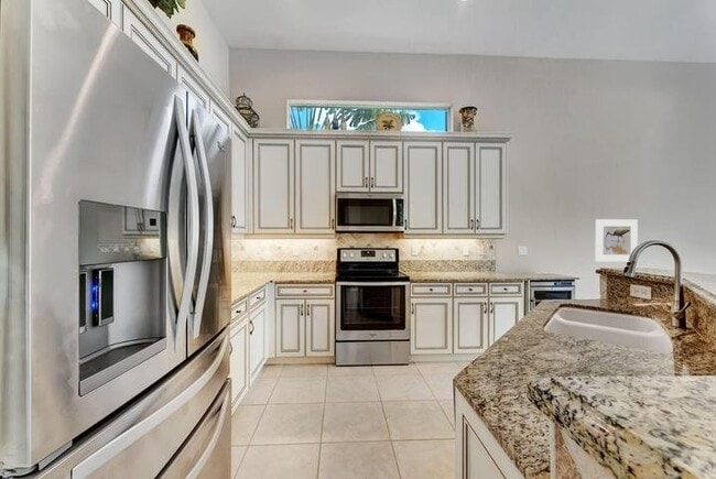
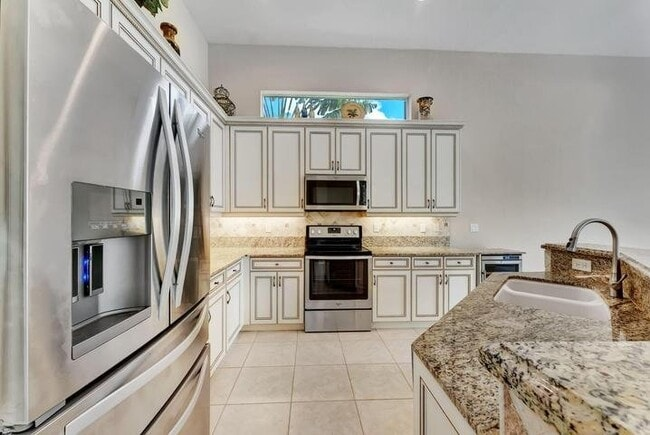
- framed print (616, 240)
